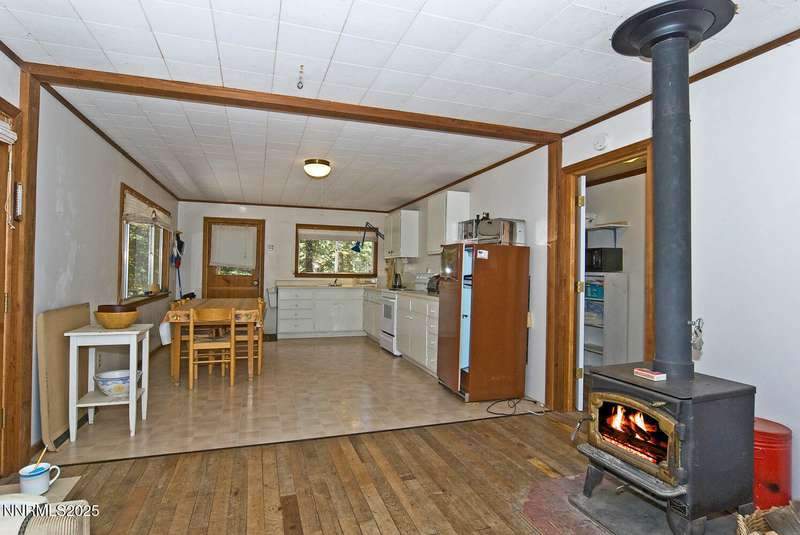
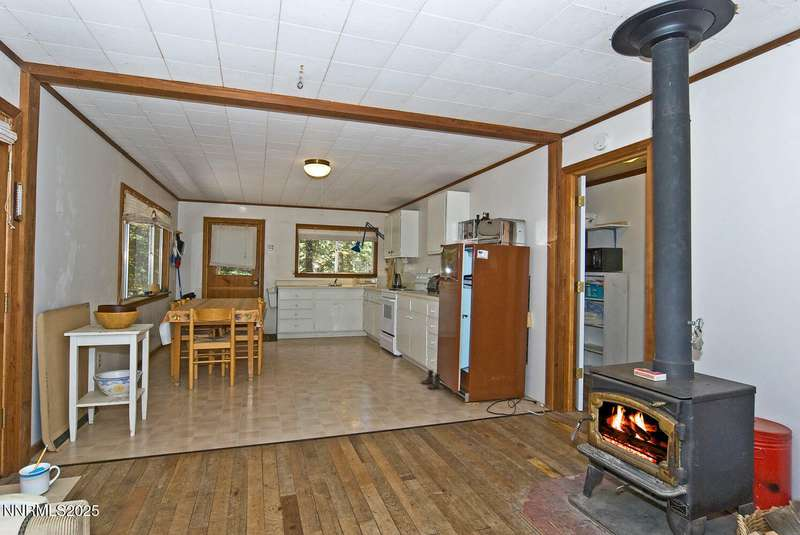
+ boots (430, 379)
